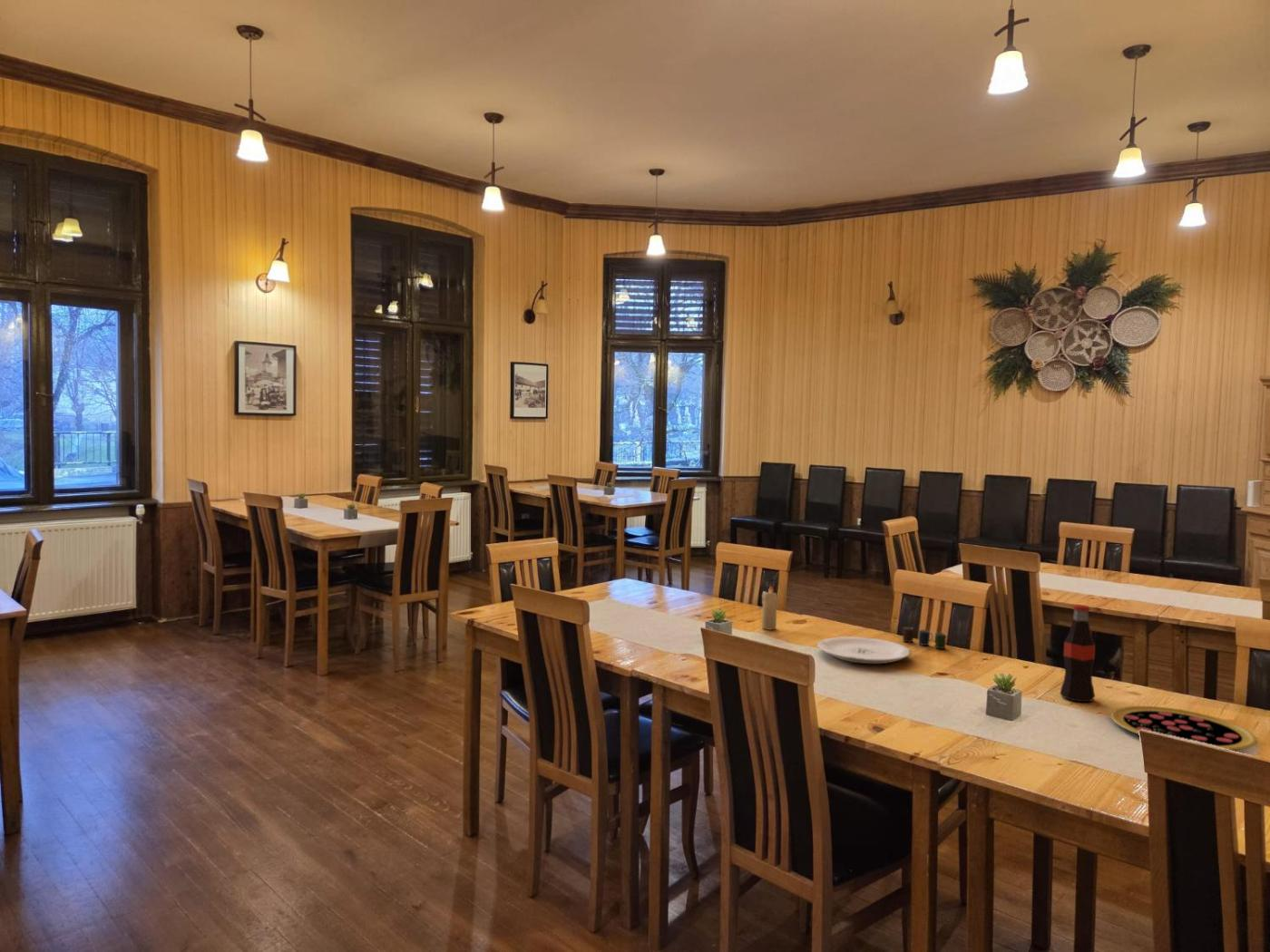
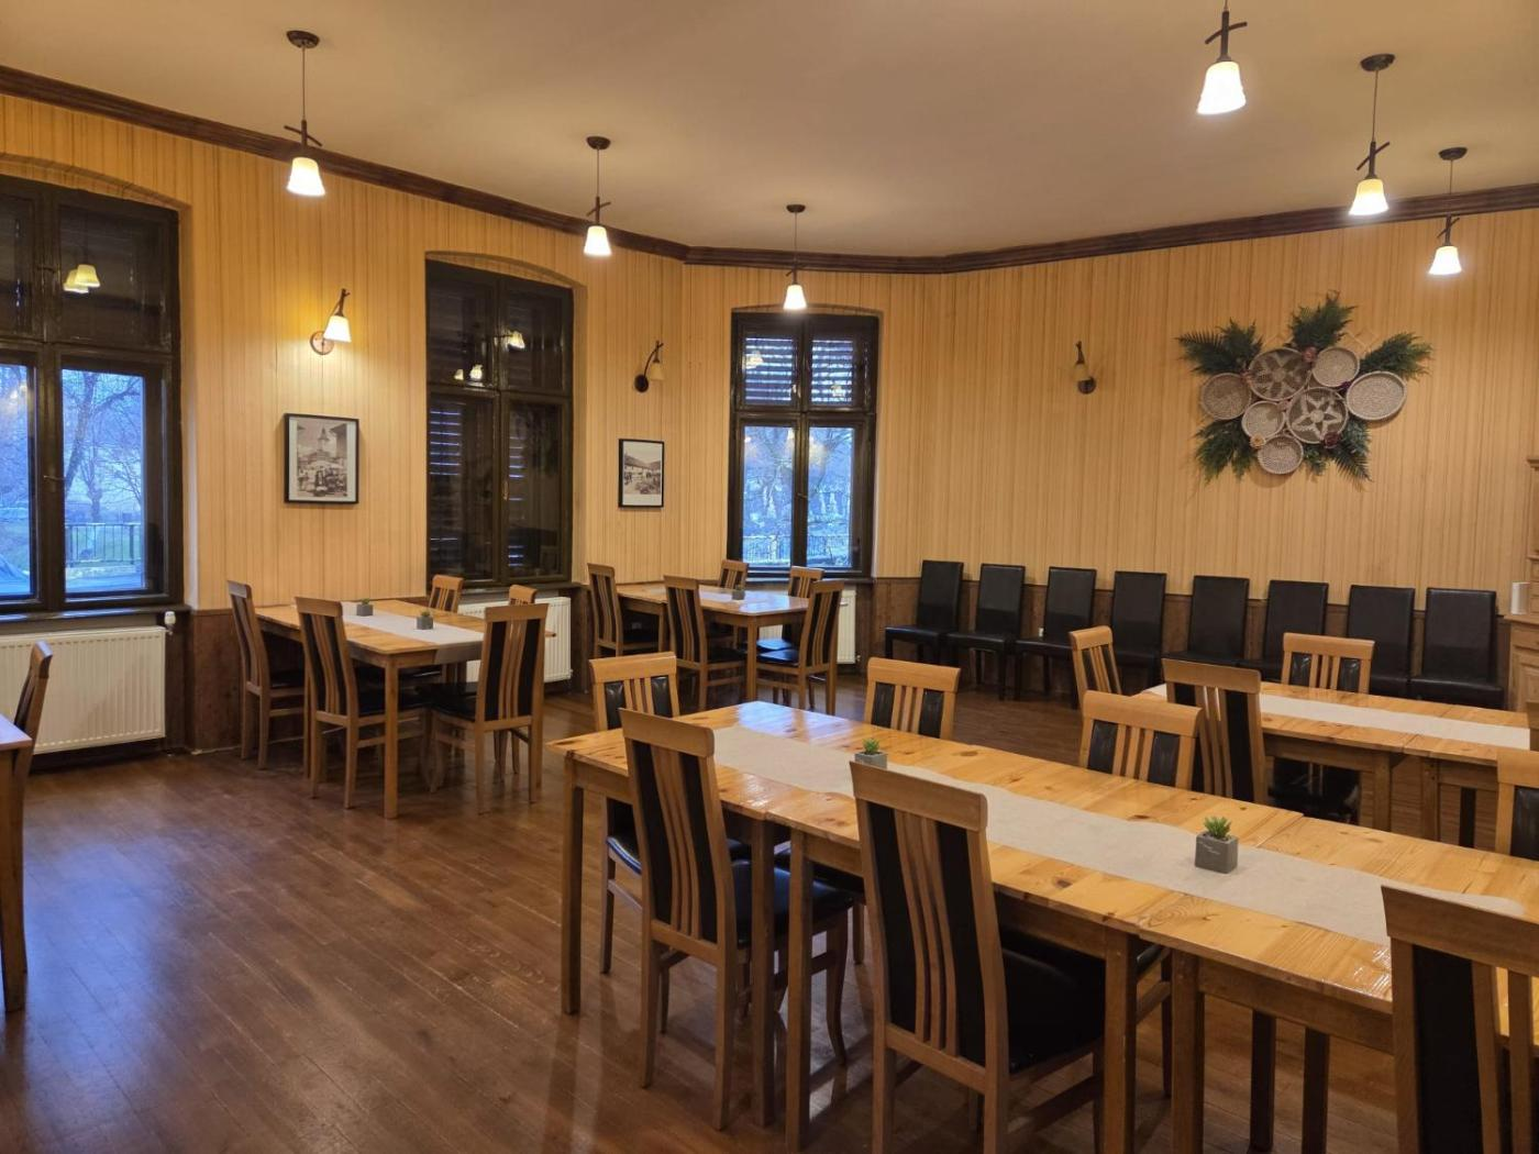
- plate (863, 651)
- cup (925, 633)
- pizza (1180, 727)
- candle (769, 606)
- bottle (1079, 651)
